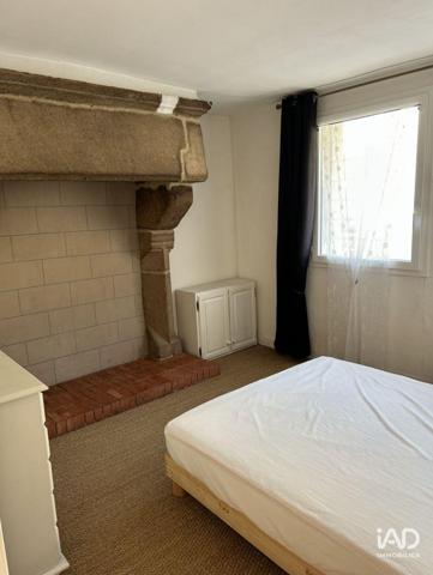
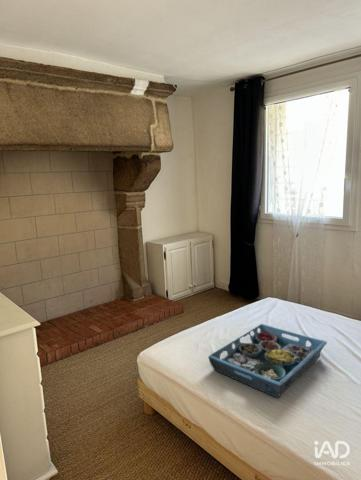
+ serving tray (269, 354)
